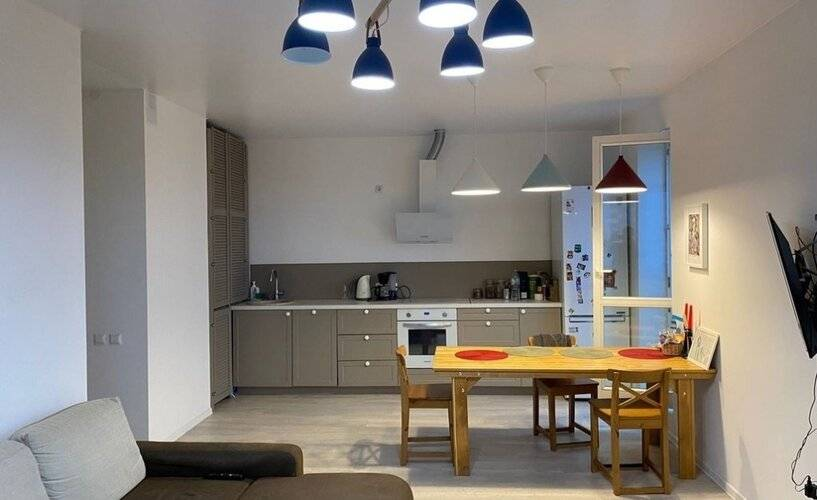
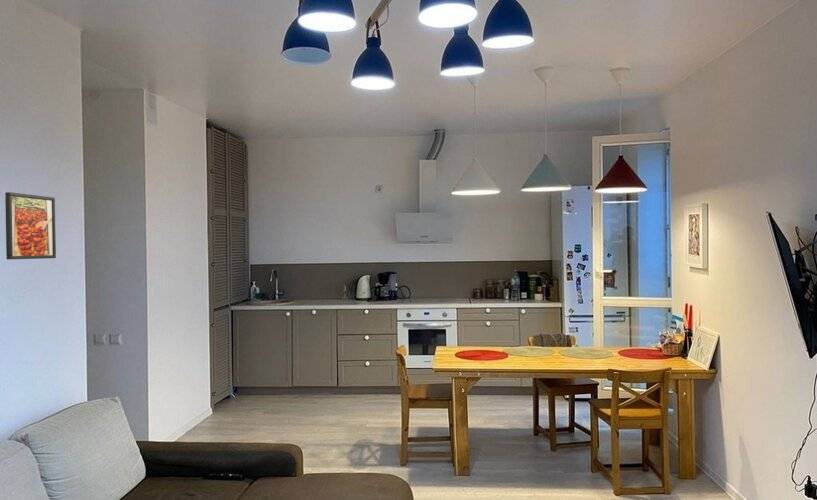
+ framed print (31, 226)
